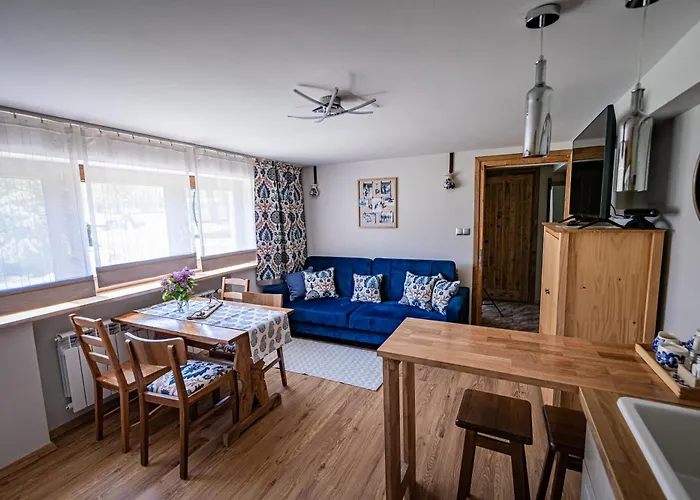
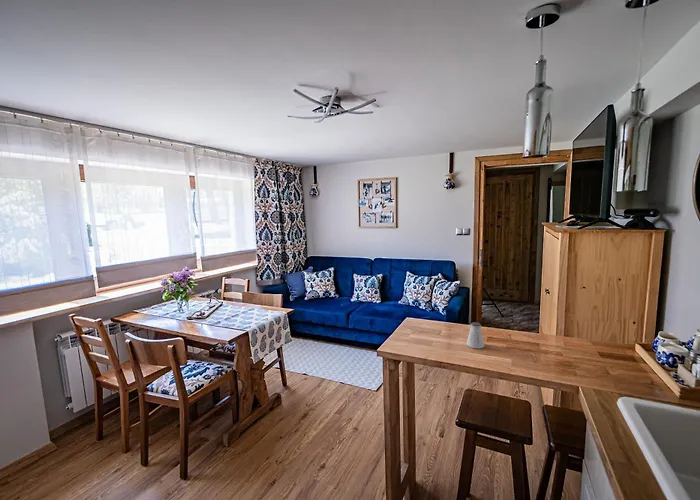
+ saltshaker (475, 334)
